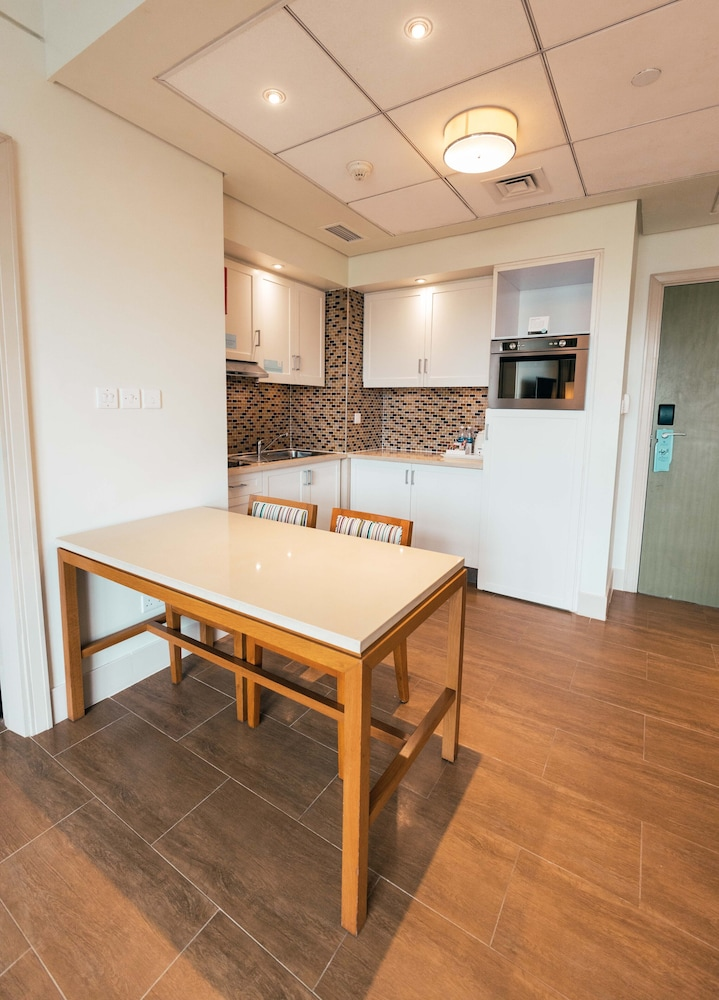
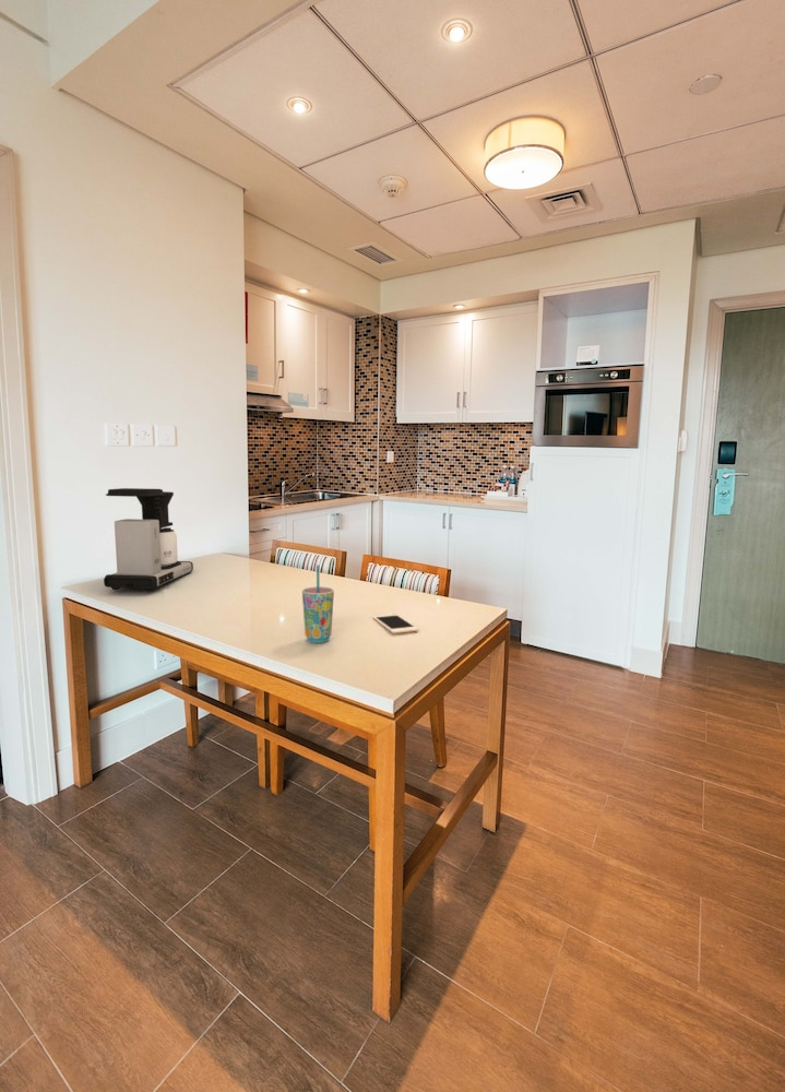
+ coffee maker (150, 535)
+ cell phone (394, 622)
+ cup (318, 603)
